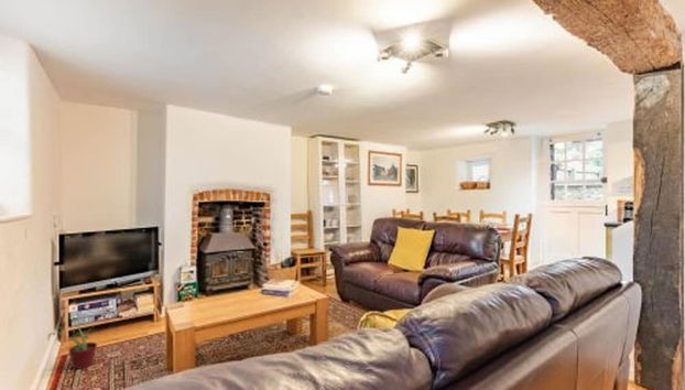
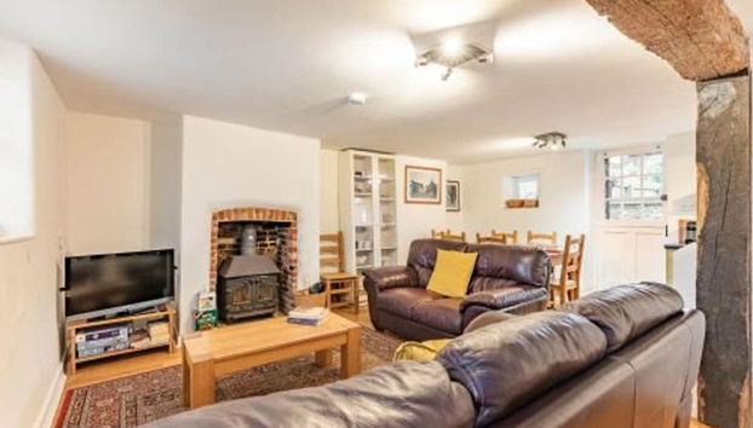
- potted plant (72, 340)
